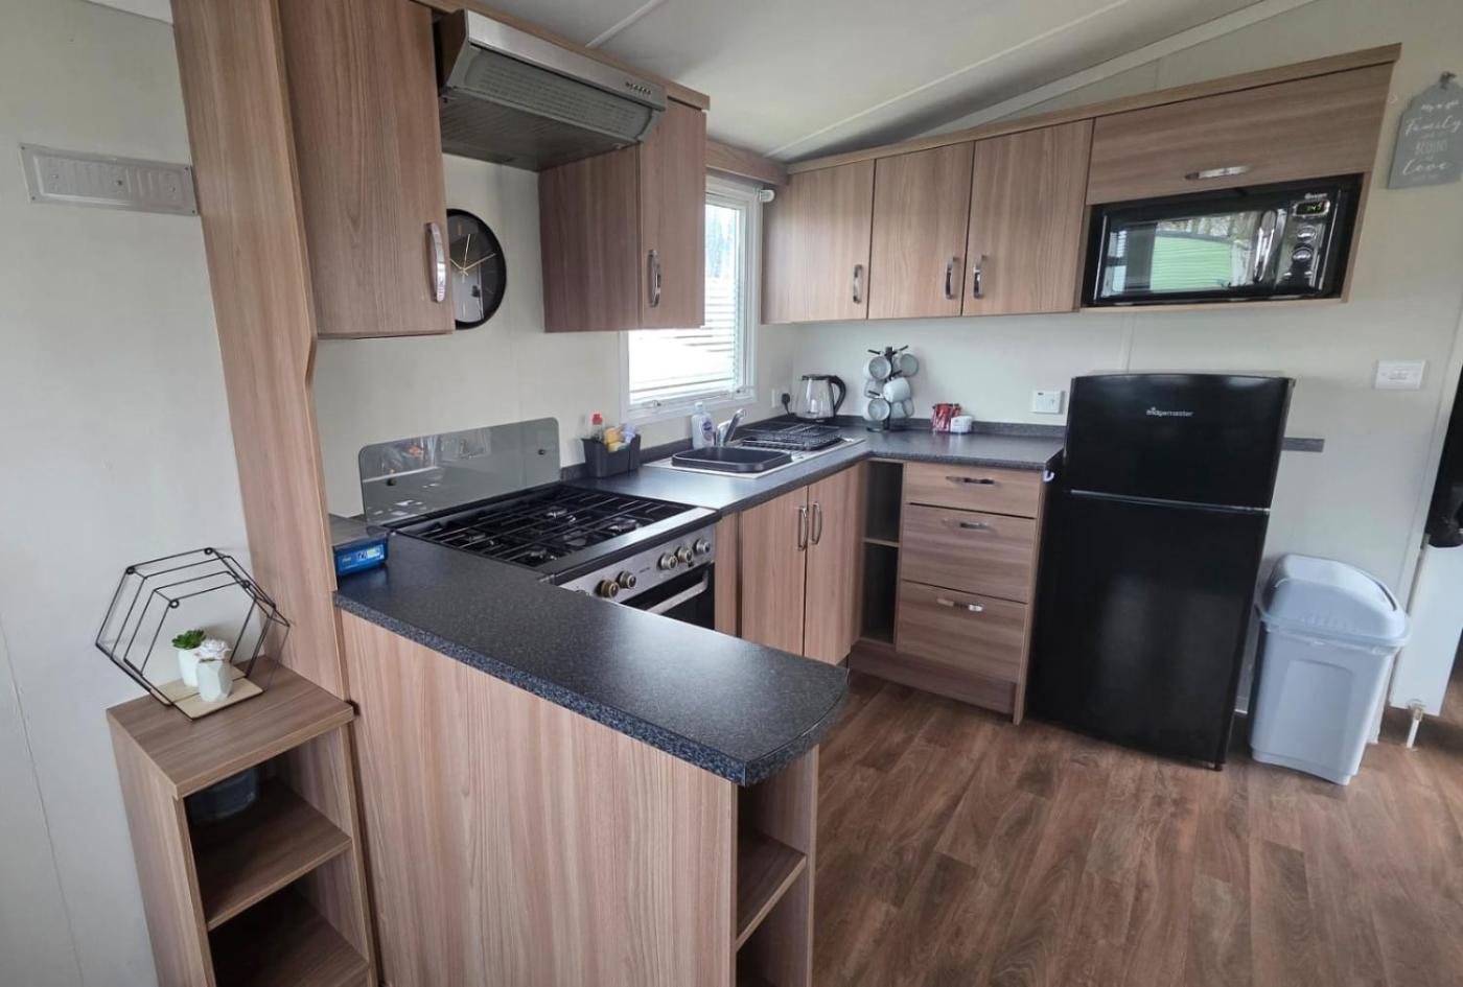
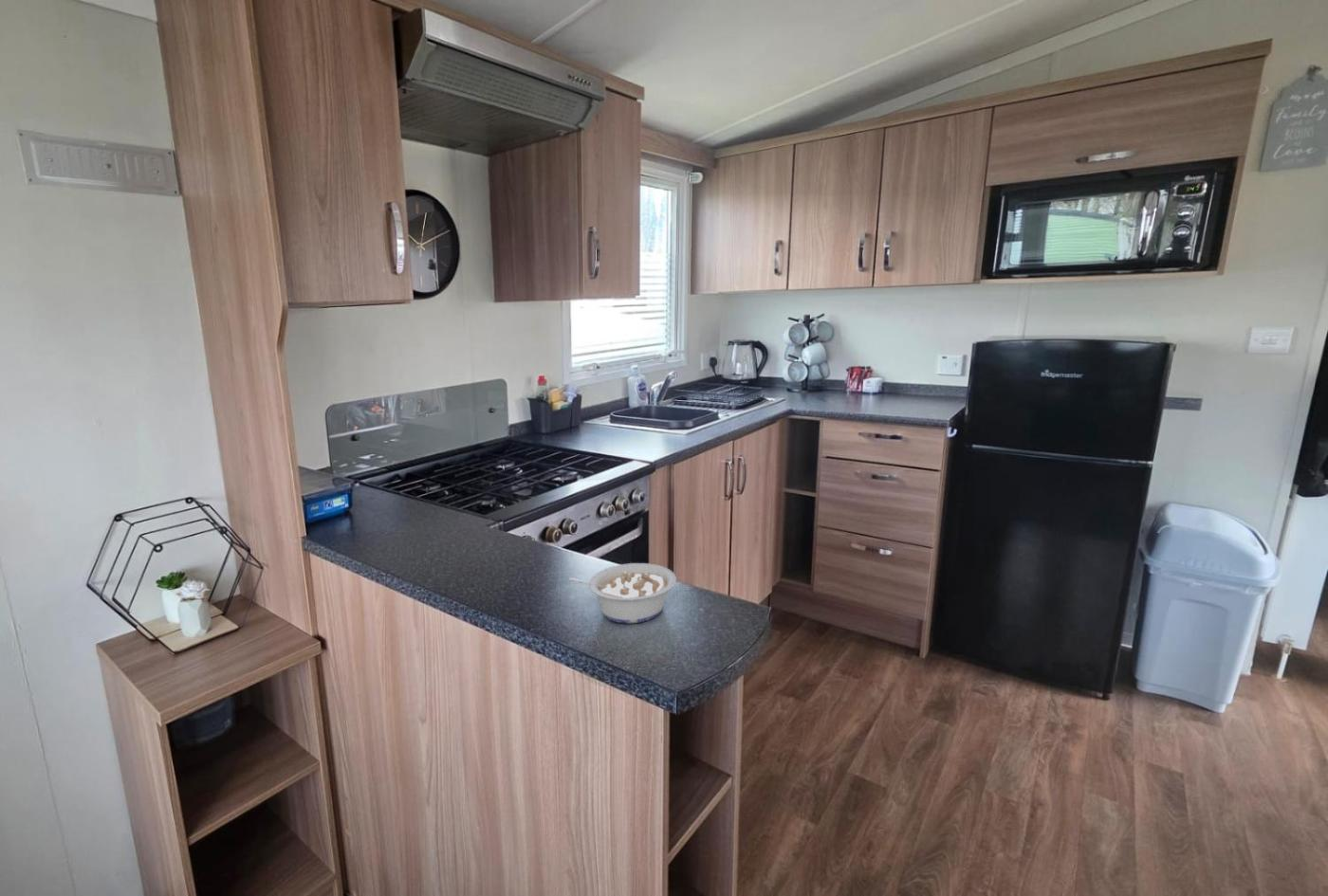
+ legume (630, 593)
